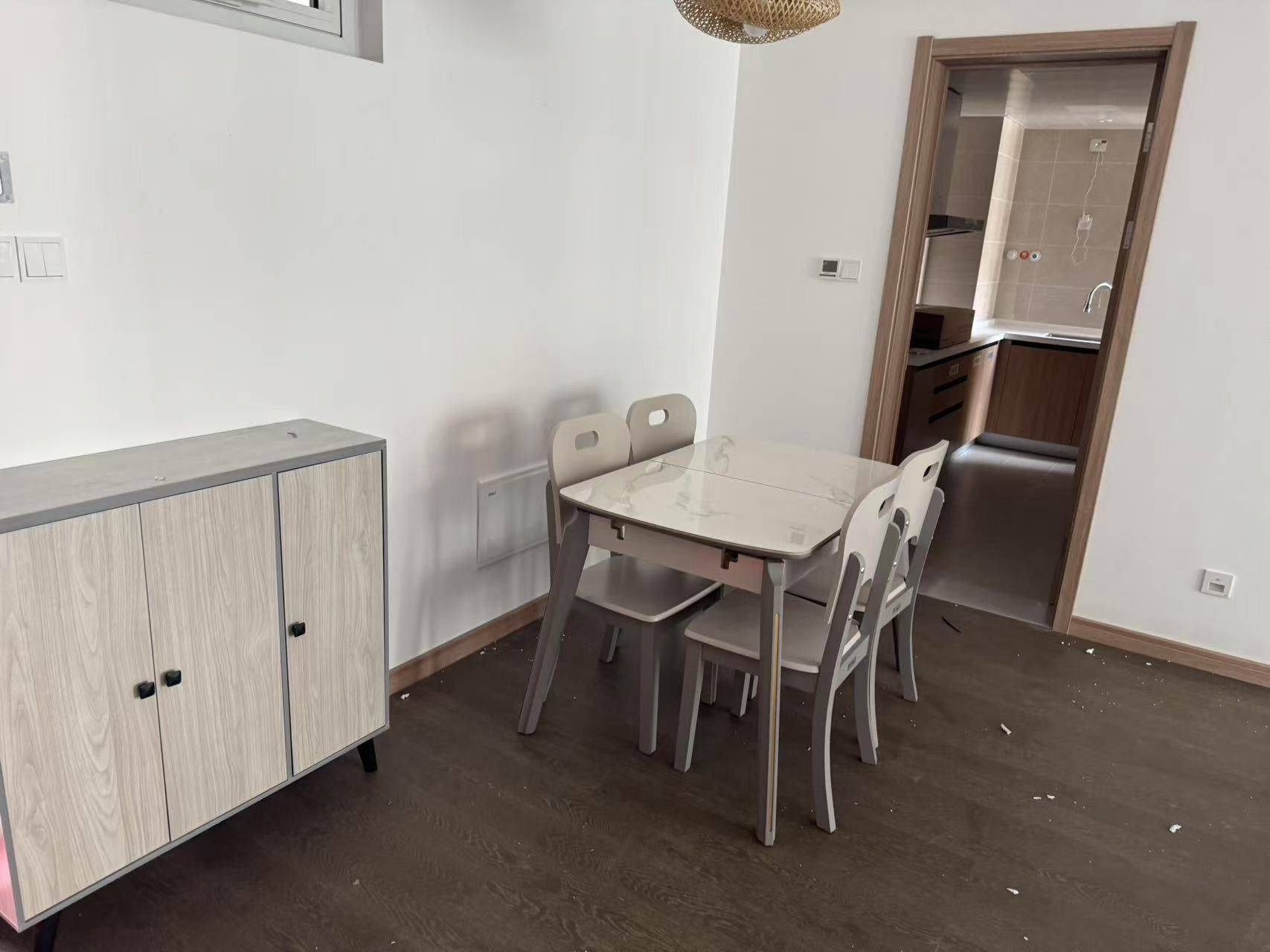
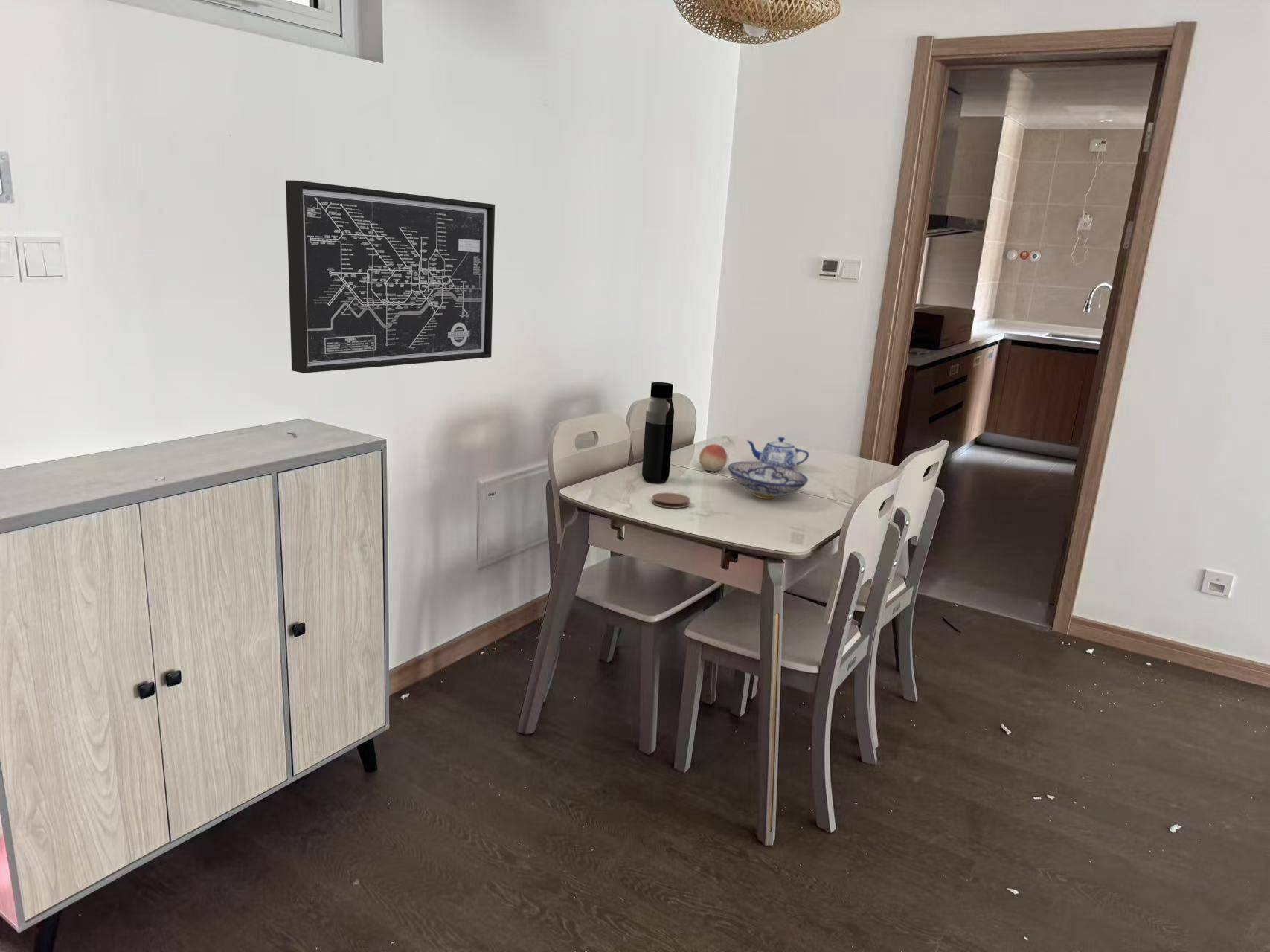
+ fruit (712, 457)
+ wall art (402, 280)
+ teapot (776, 452)
+ coaster (670, 500)
+ bowl (766, 483)
+ water bottle (658, 432)
